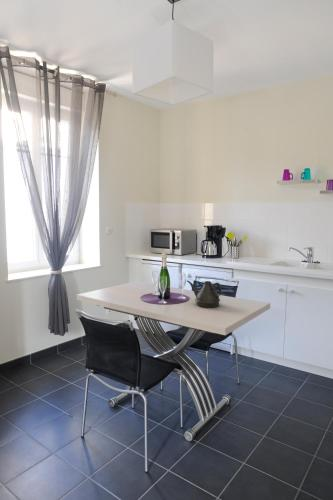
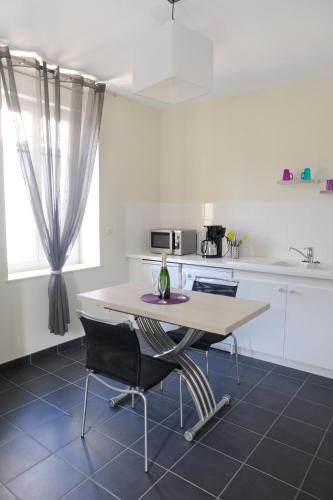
- teapot (203, 292)
